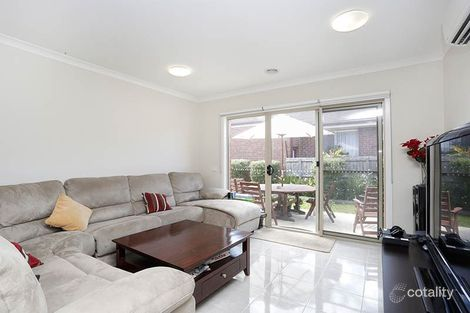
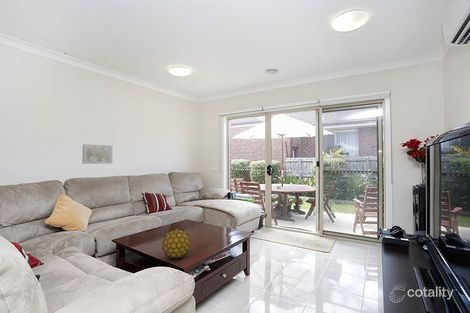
+ decorative ball (176, 243)
+ wall art (98, 154)
